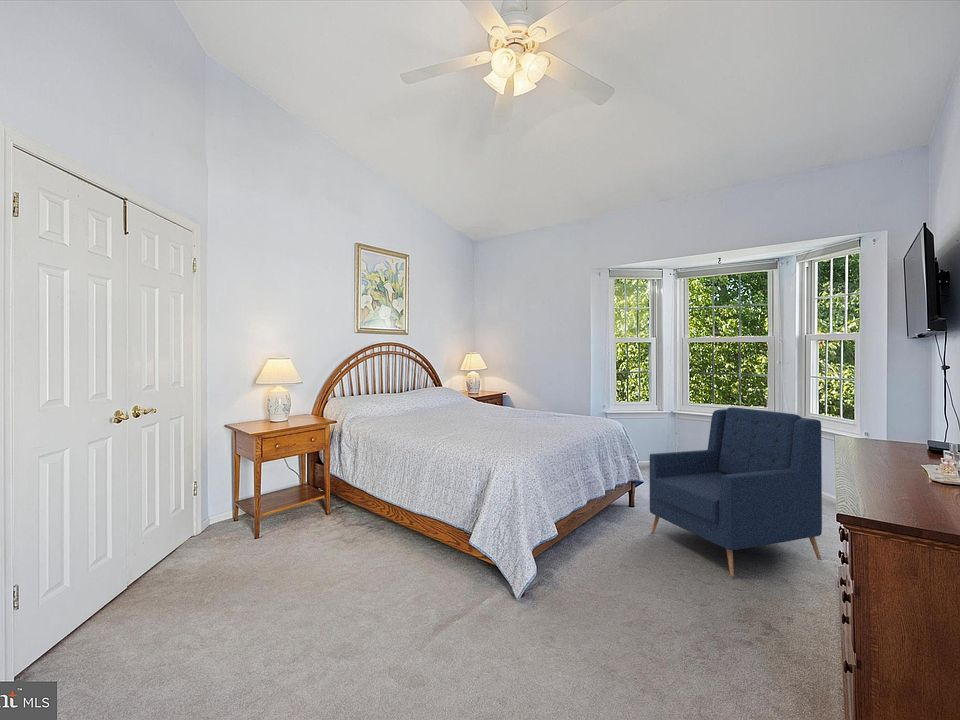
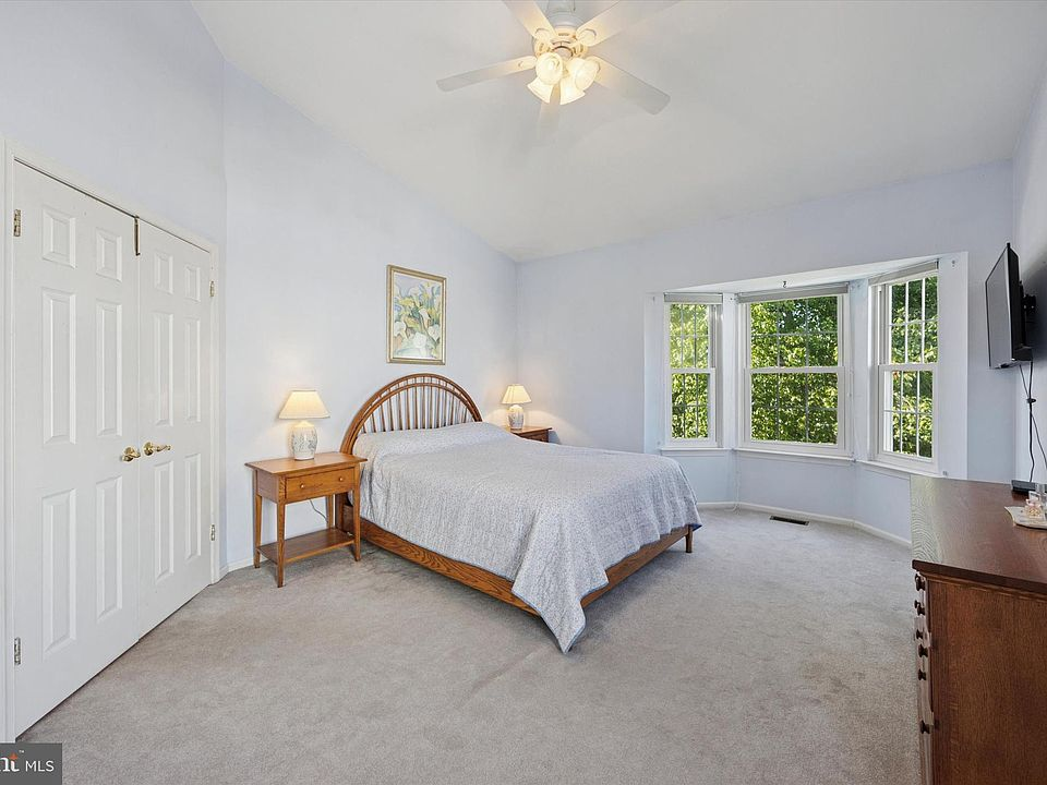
- armchair (728, 478)
